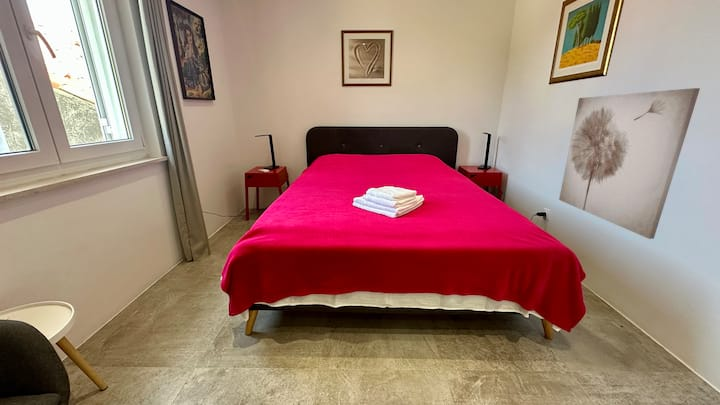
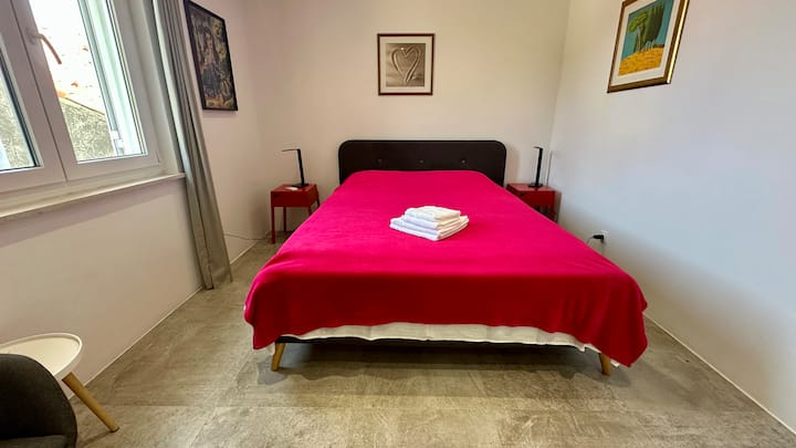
- wall art (611, 158)
